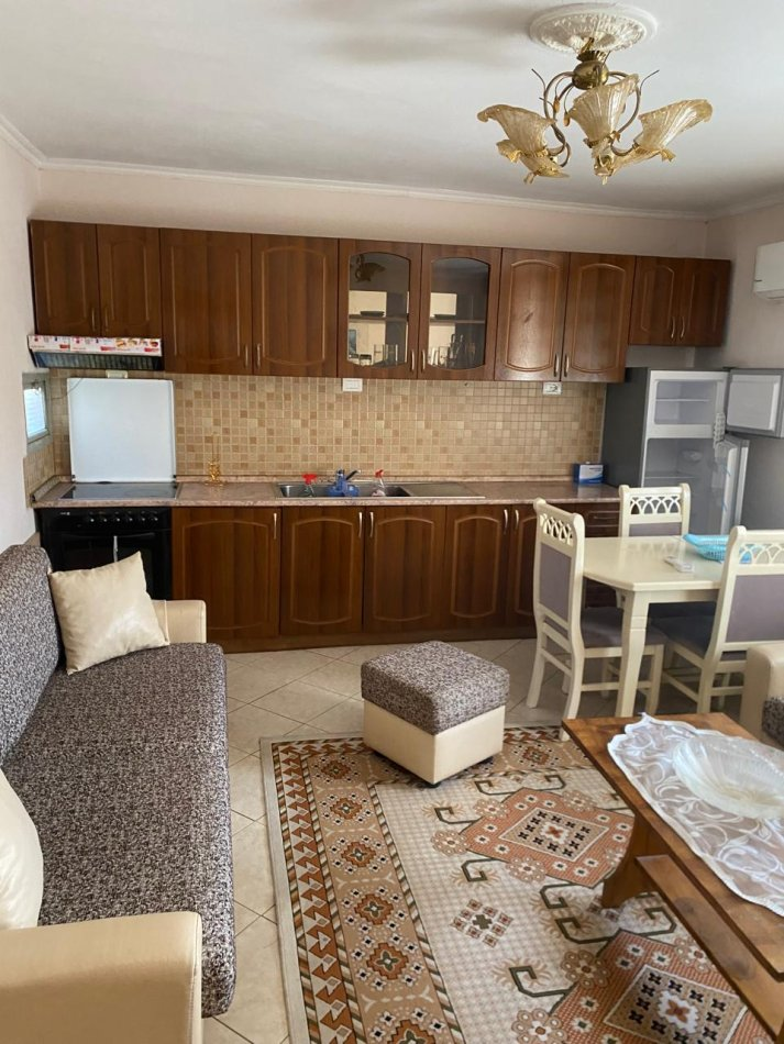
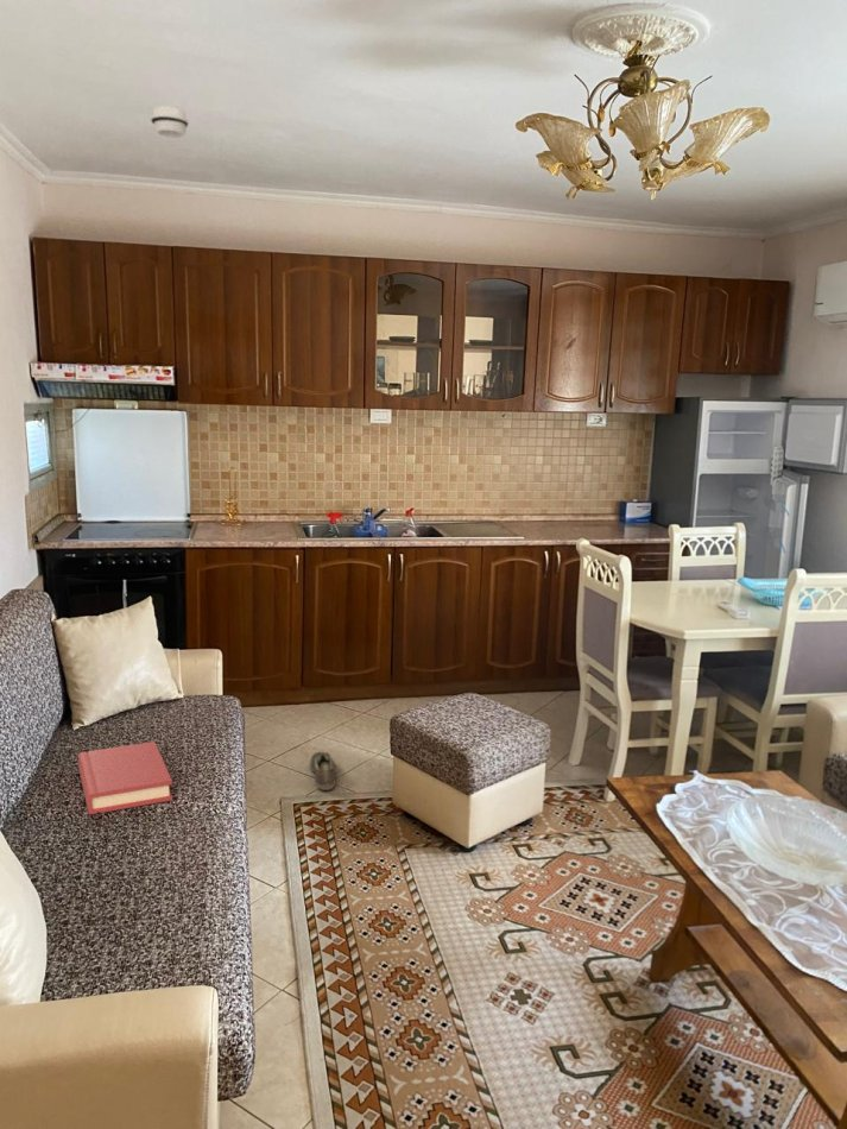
+ smoke detector (169, 122)
+ hardback book (124, 775)
+ sneaker (324, 762)
